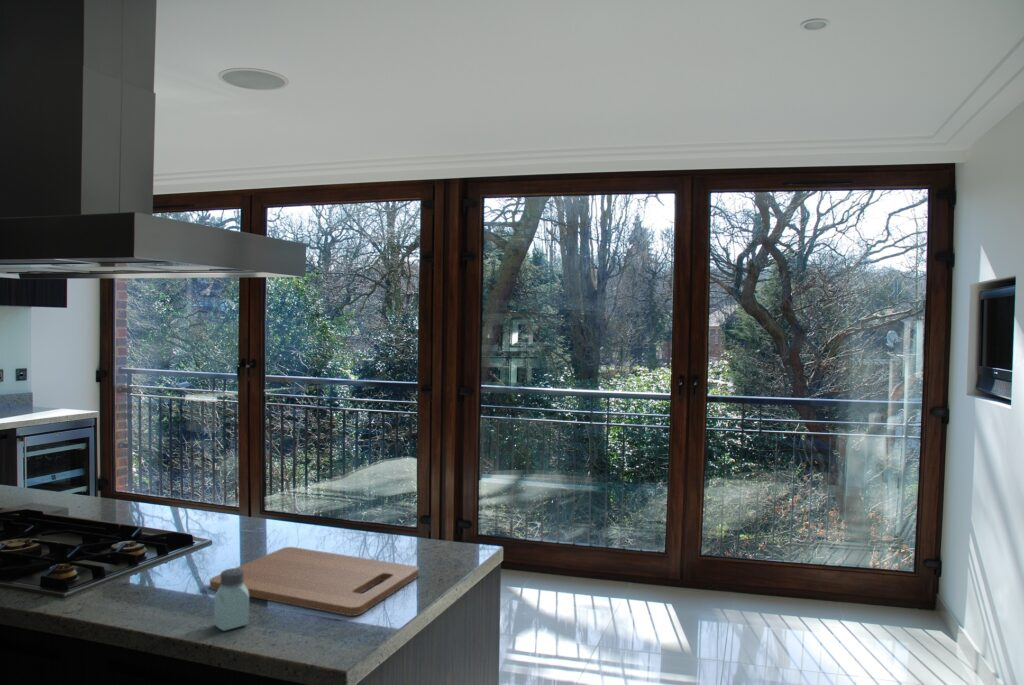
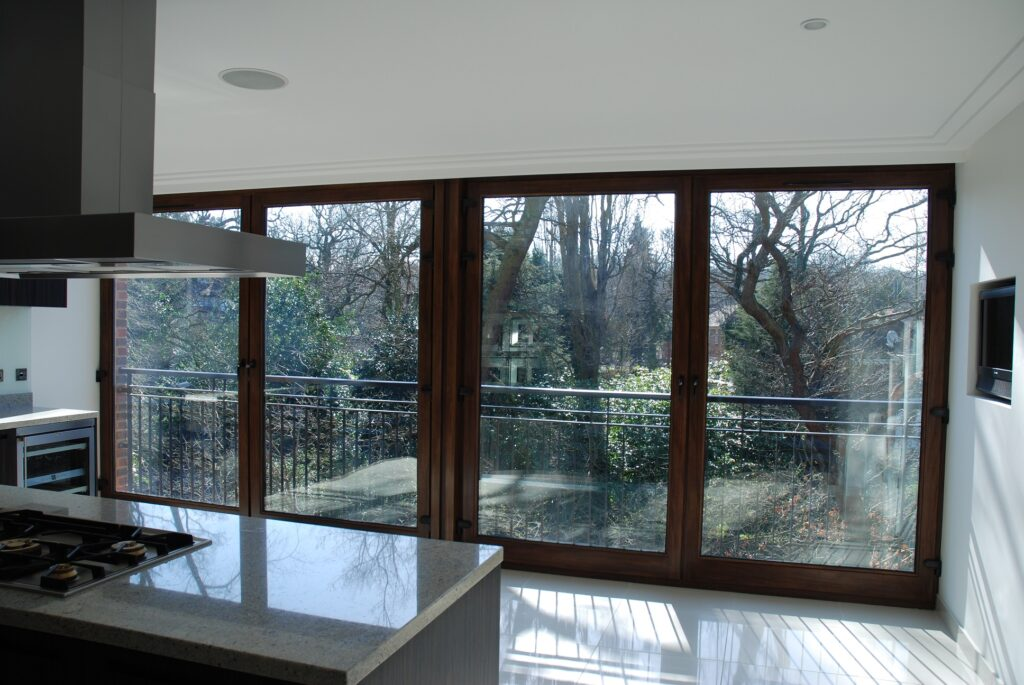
- saltshaker (231, 597)
- cutting board (317, 577)
